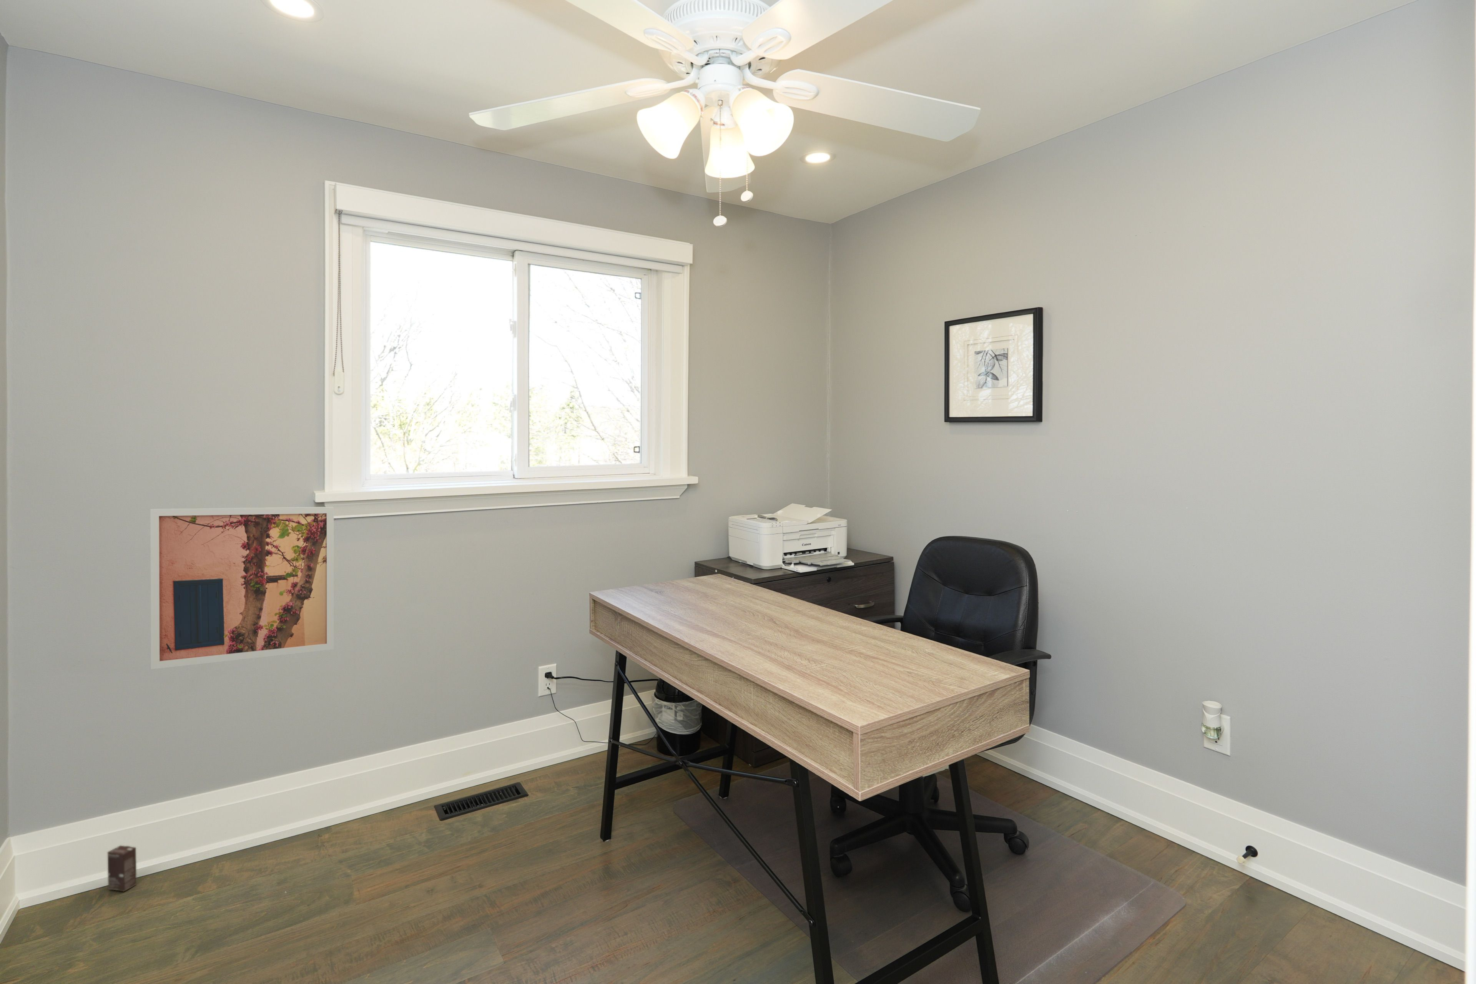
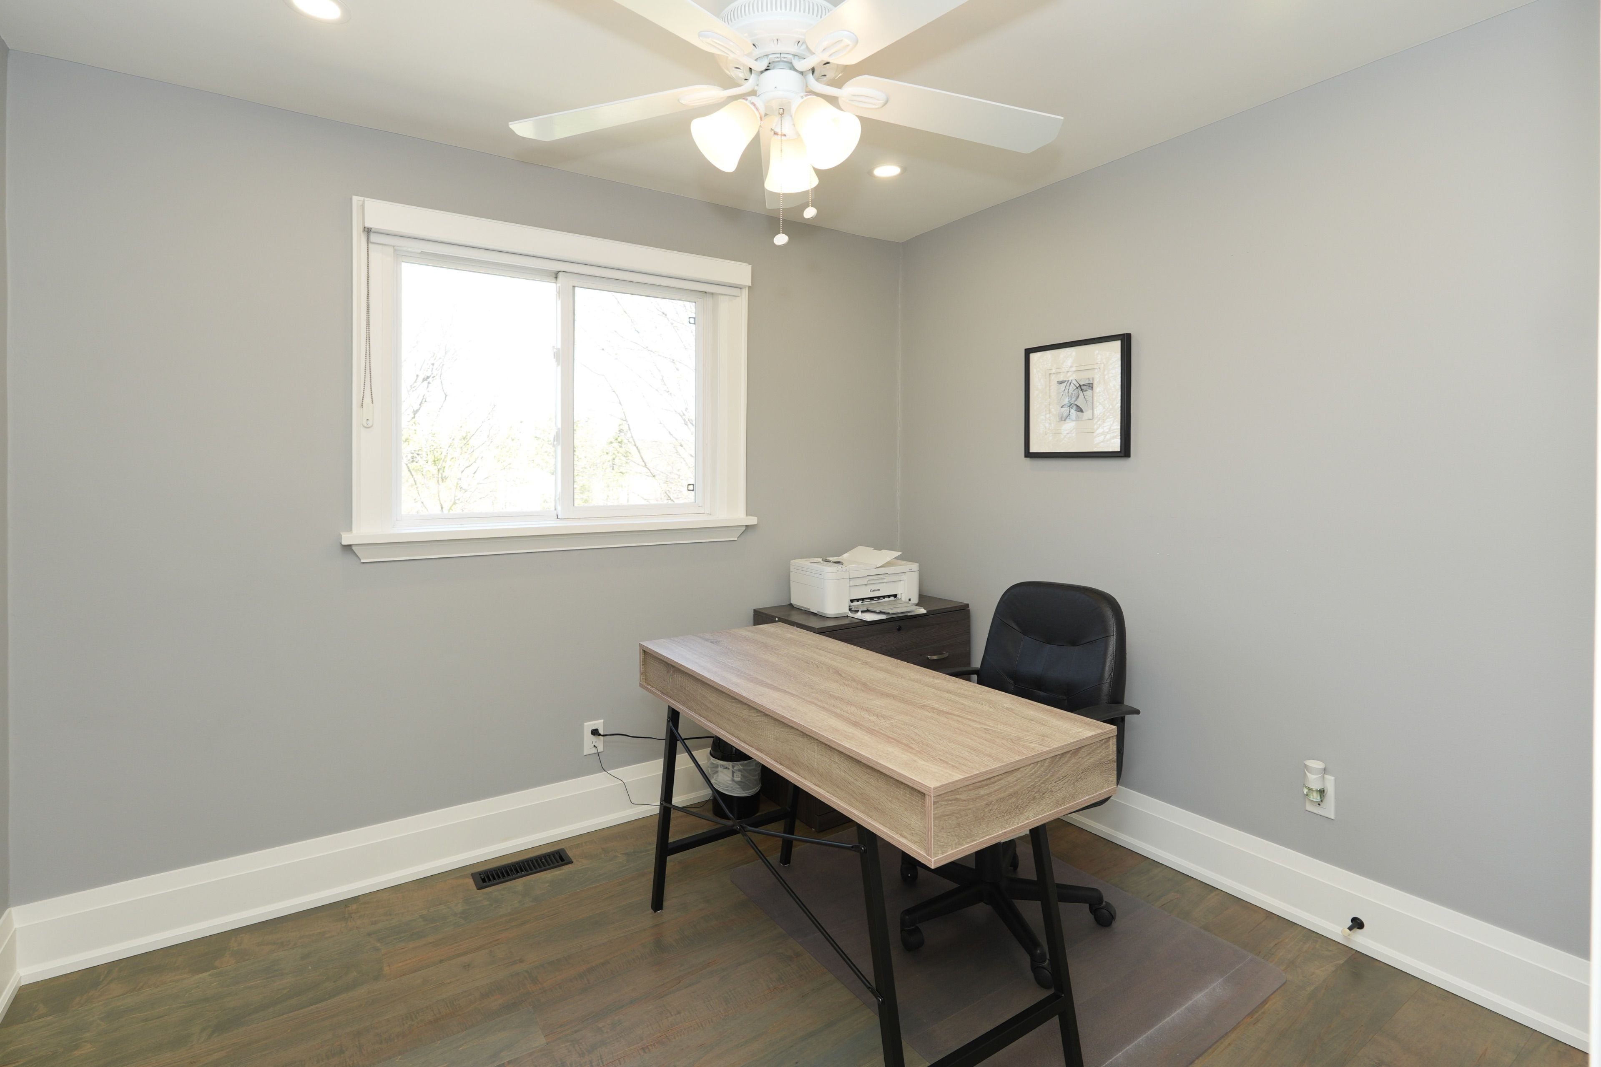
- box (122, 868)
- wall art (247, 583)
